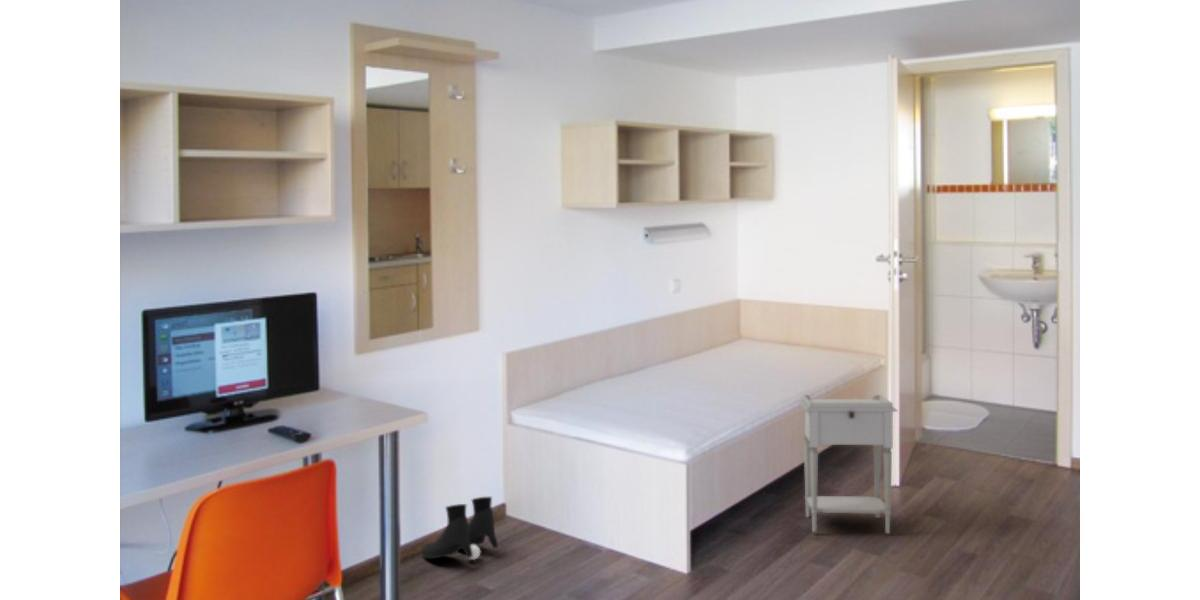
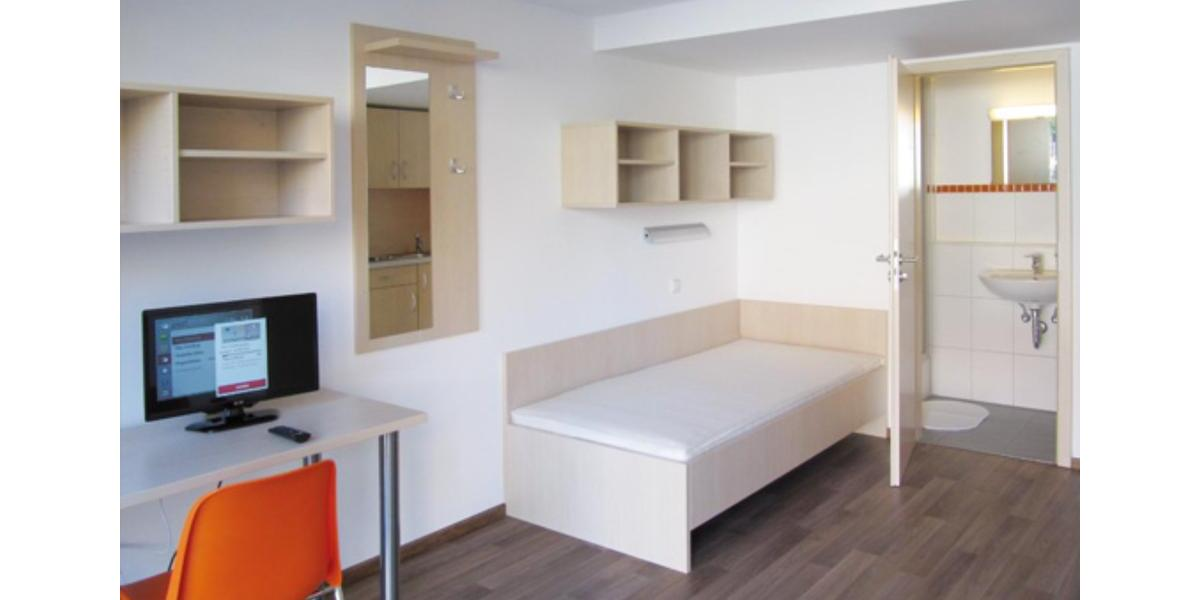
- boots (459, 525)
- nightstand (846, 444)
